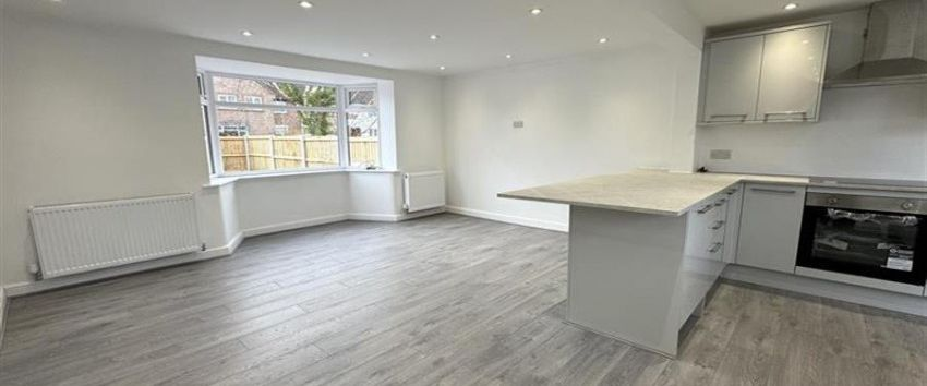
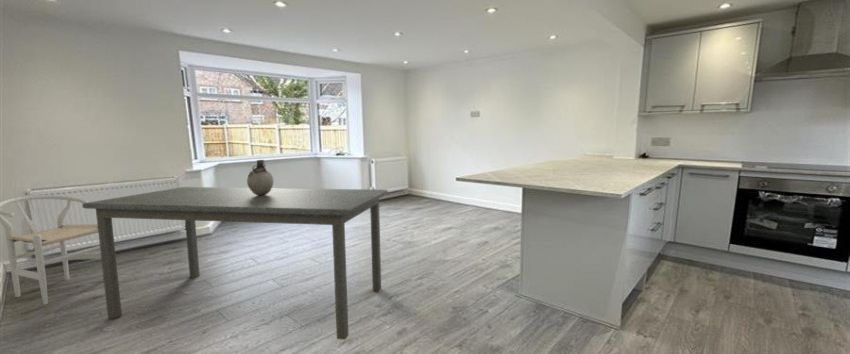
+ chair (51, 243)
+ dining table (254, 222)
+ vase (260, 177)
